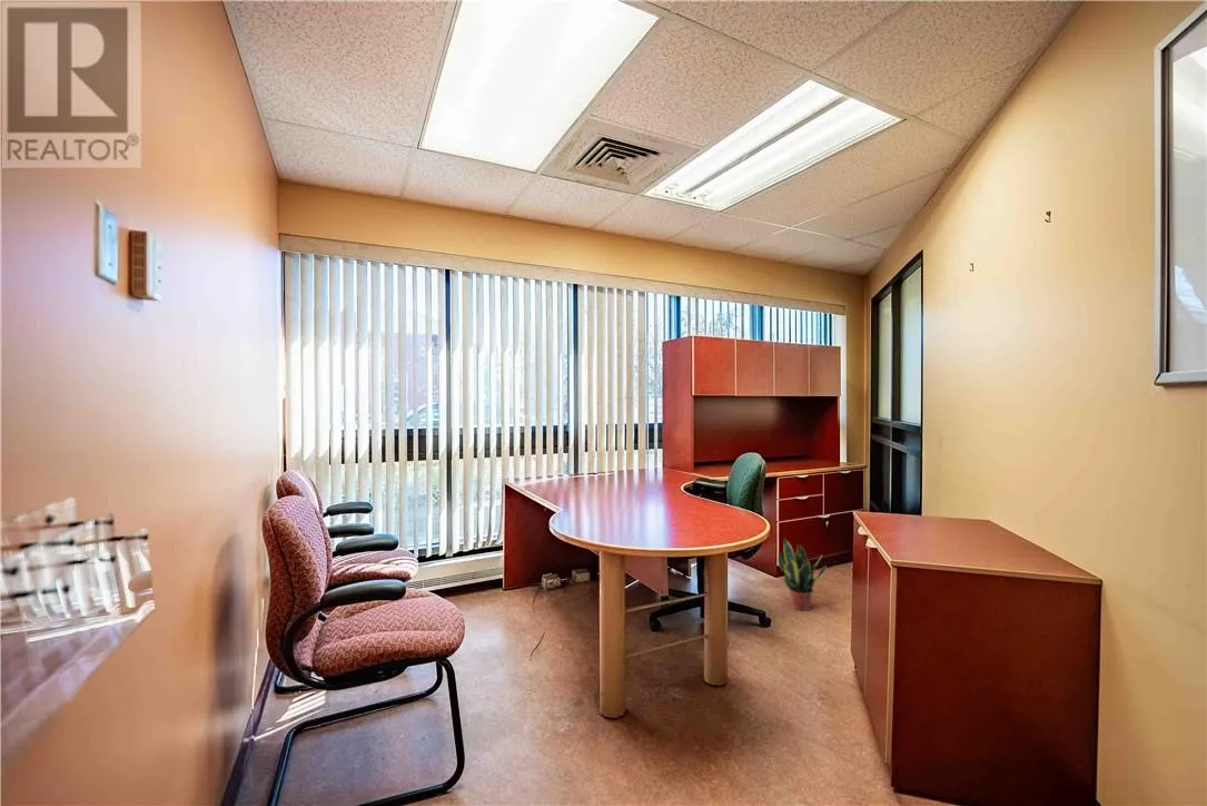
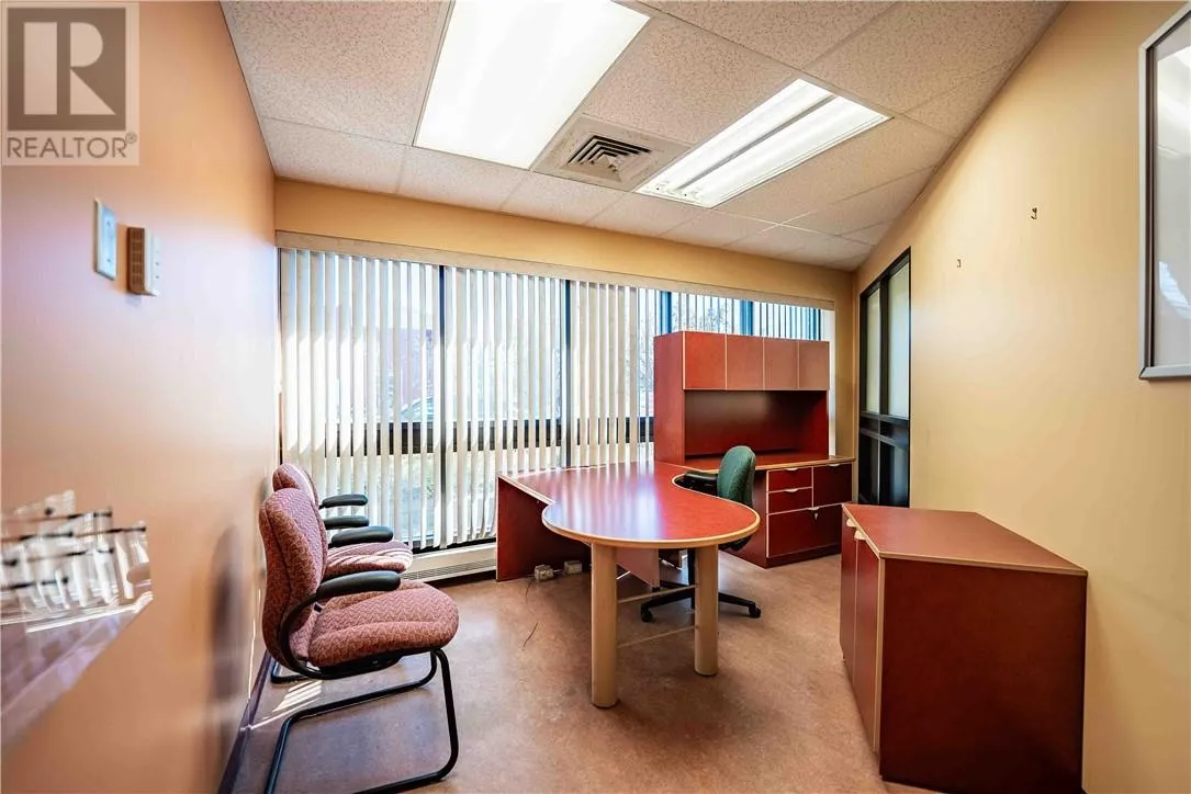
- potted plant (801, 574)
